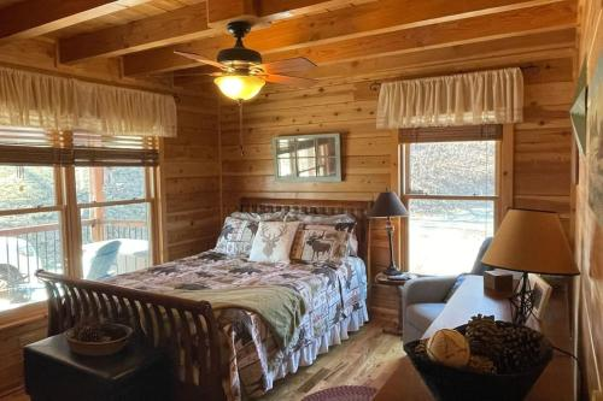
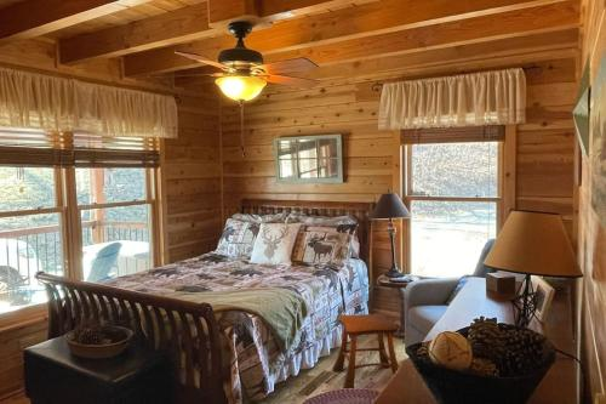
+ stool (367, 349)
